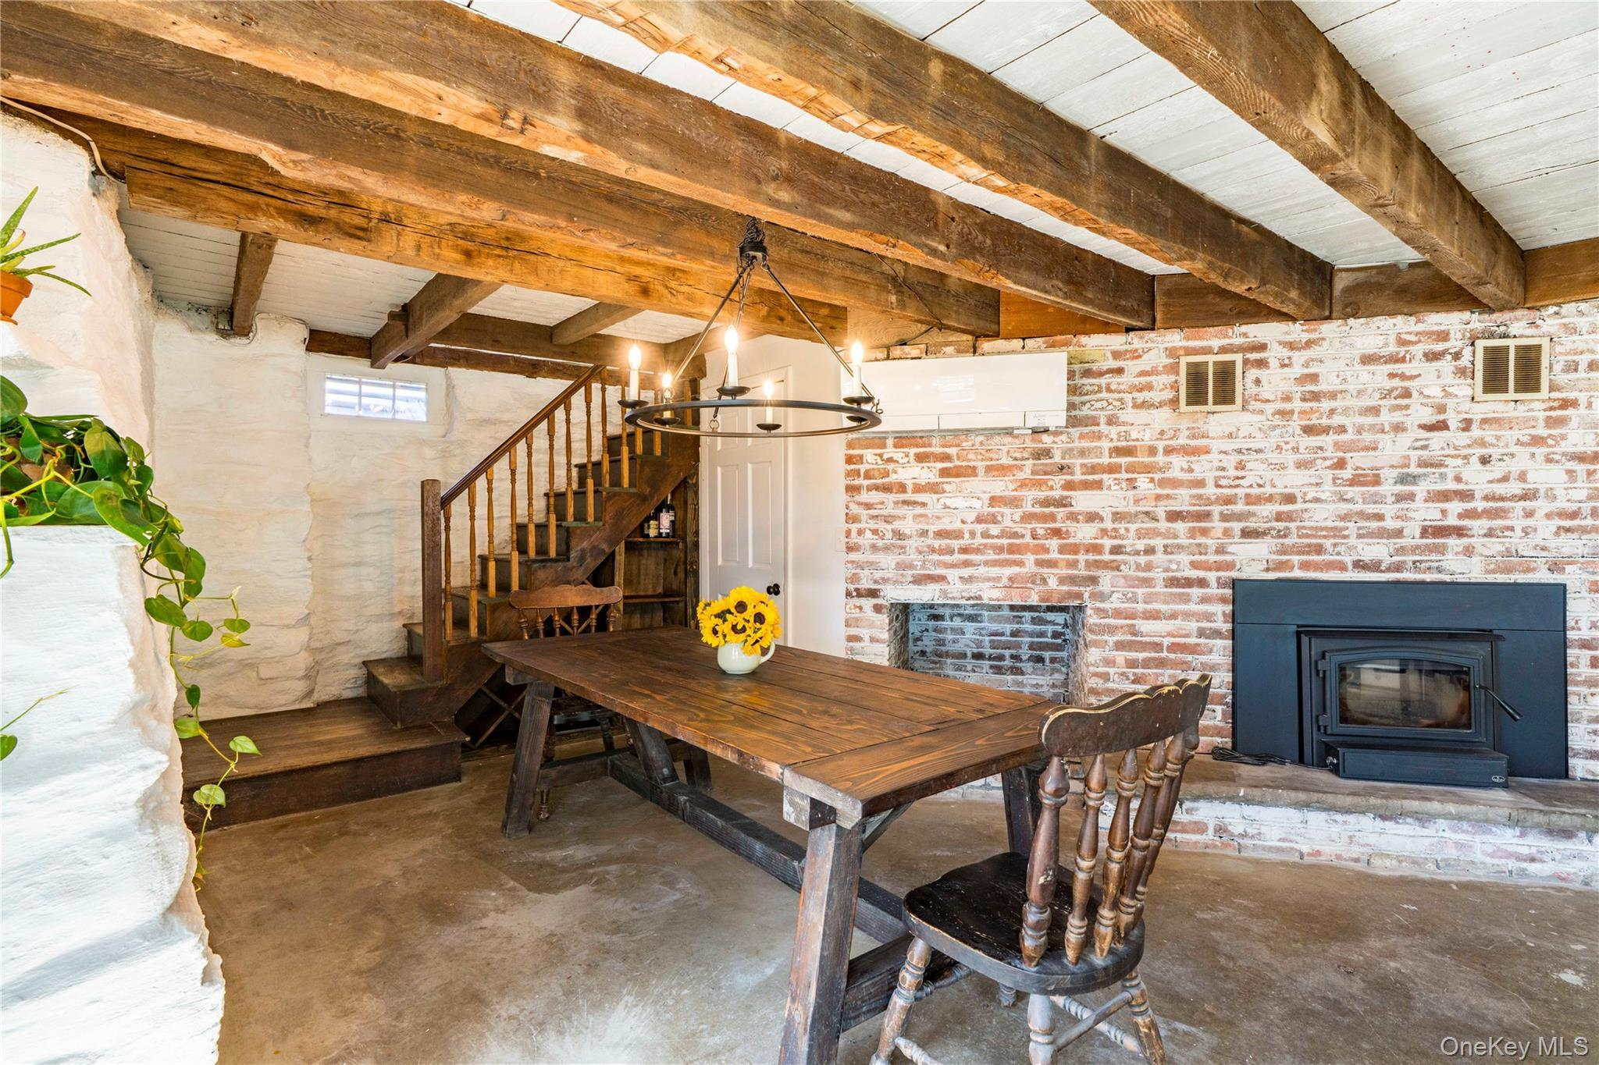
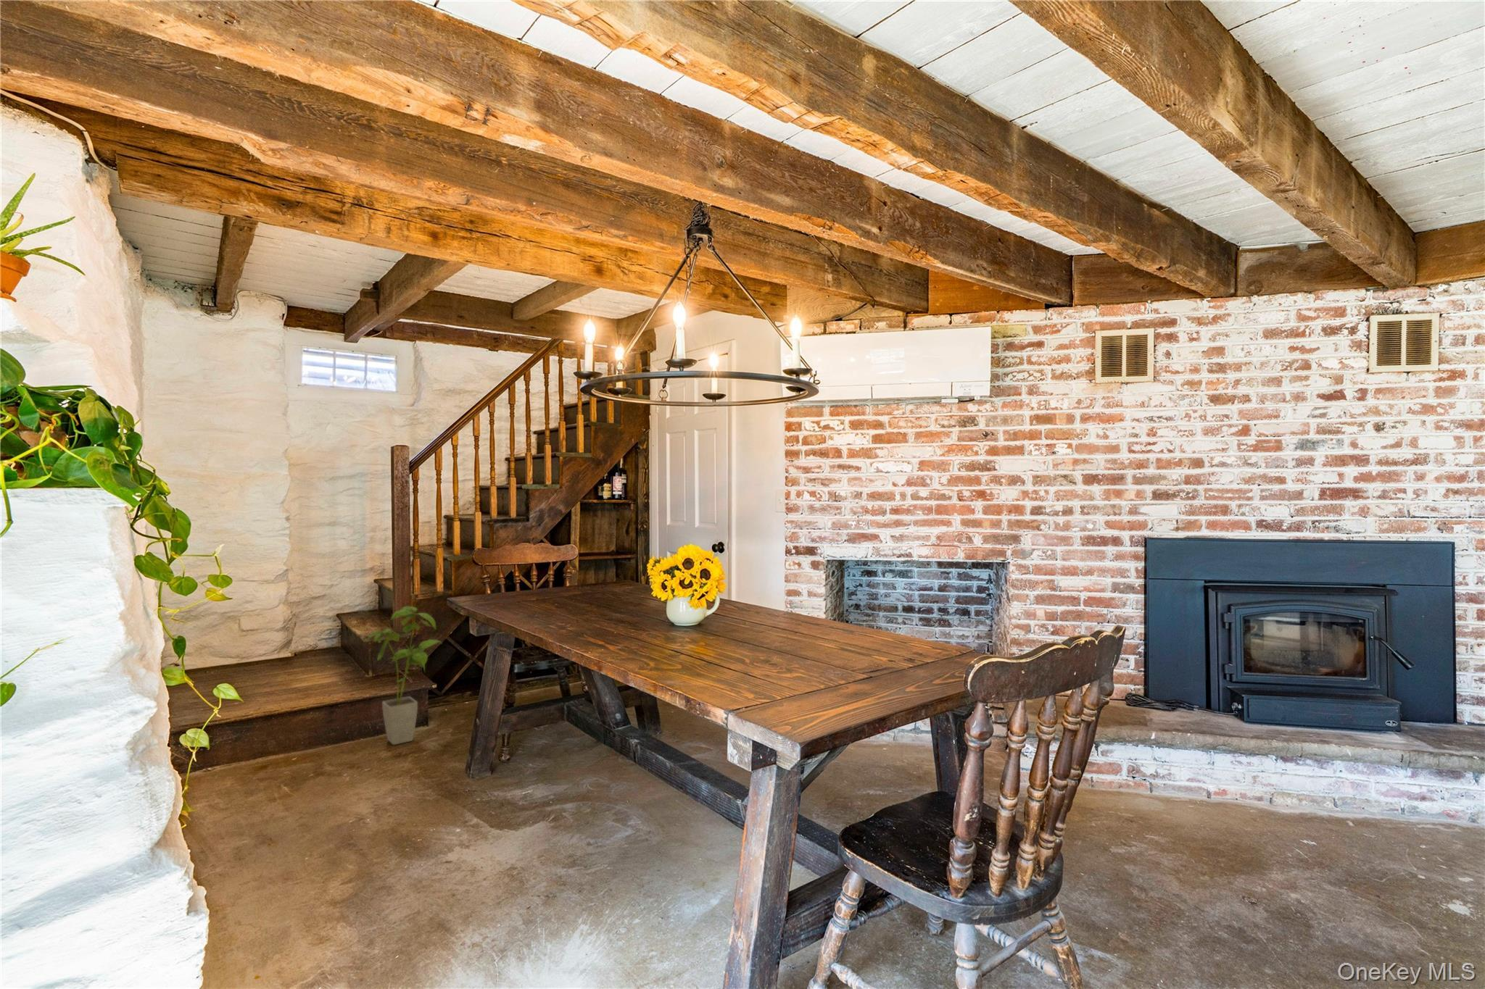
+ house plant (409, 672)
